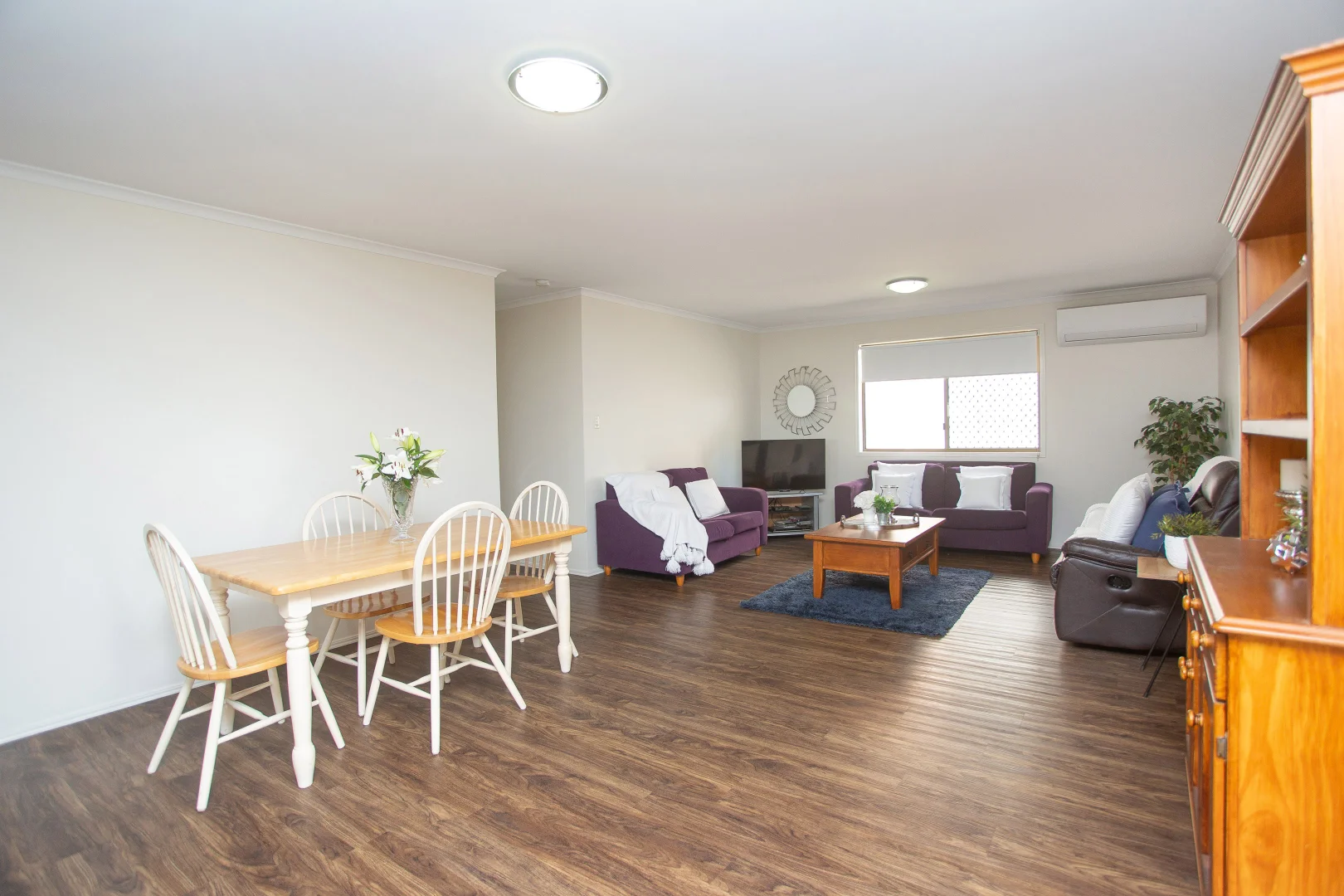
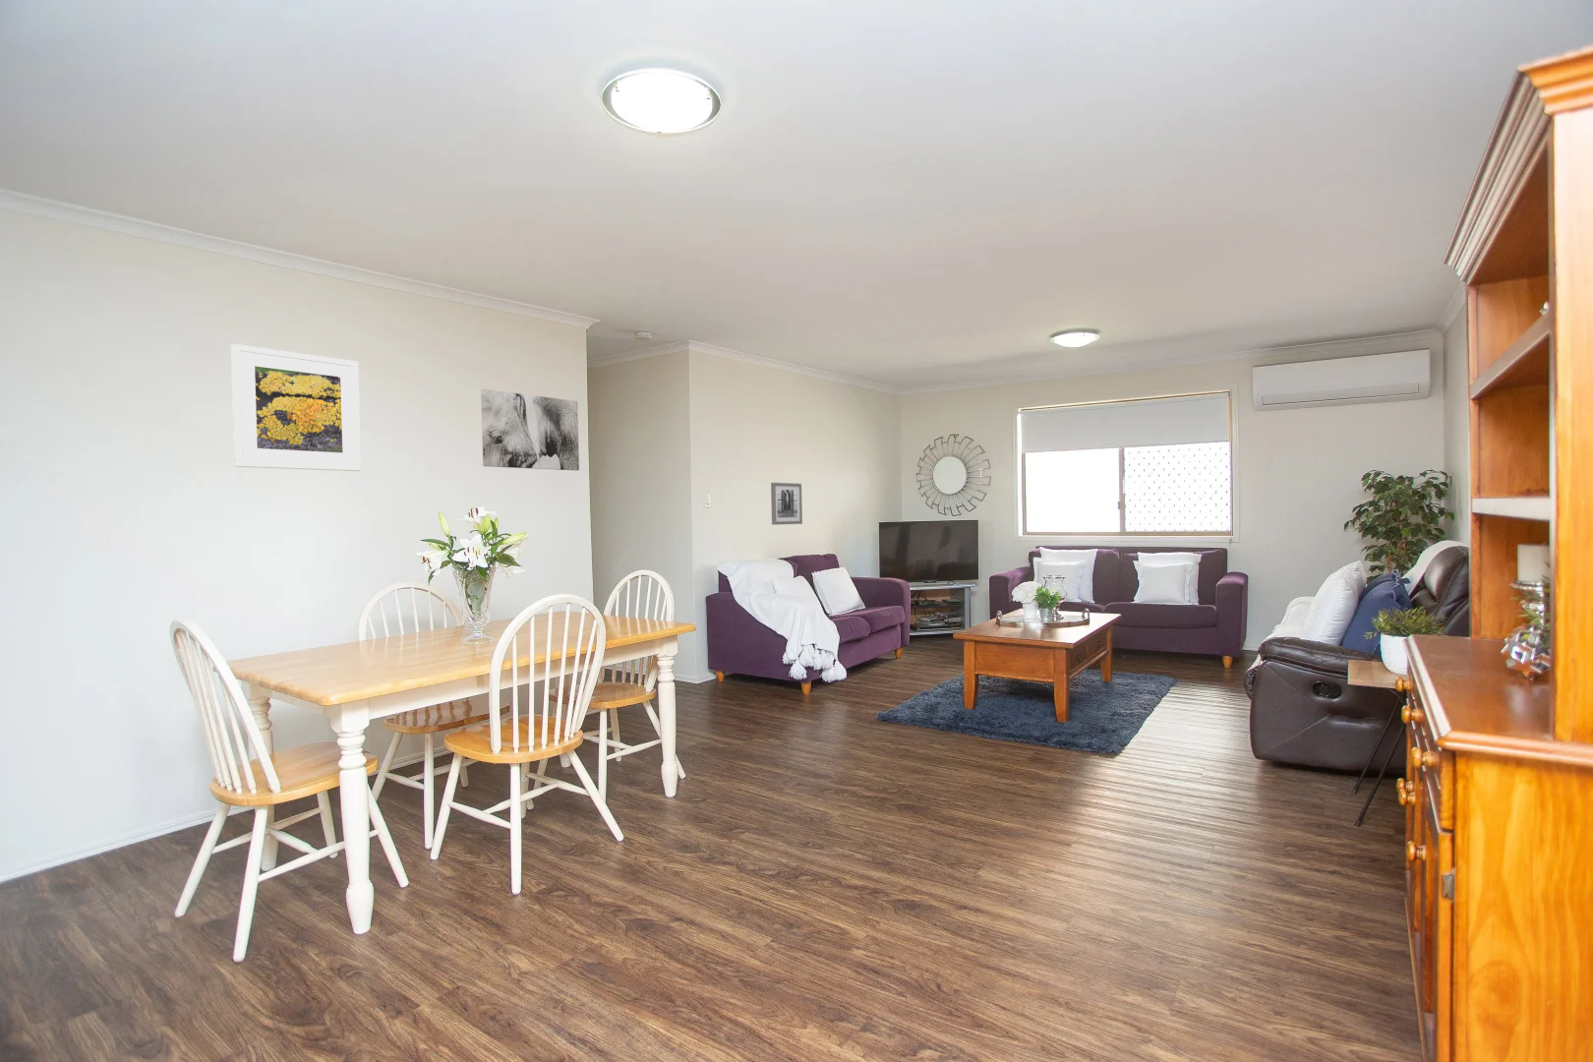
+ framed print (299, 411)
+ wall art (532, 431)
+ wall art (787, 504)
